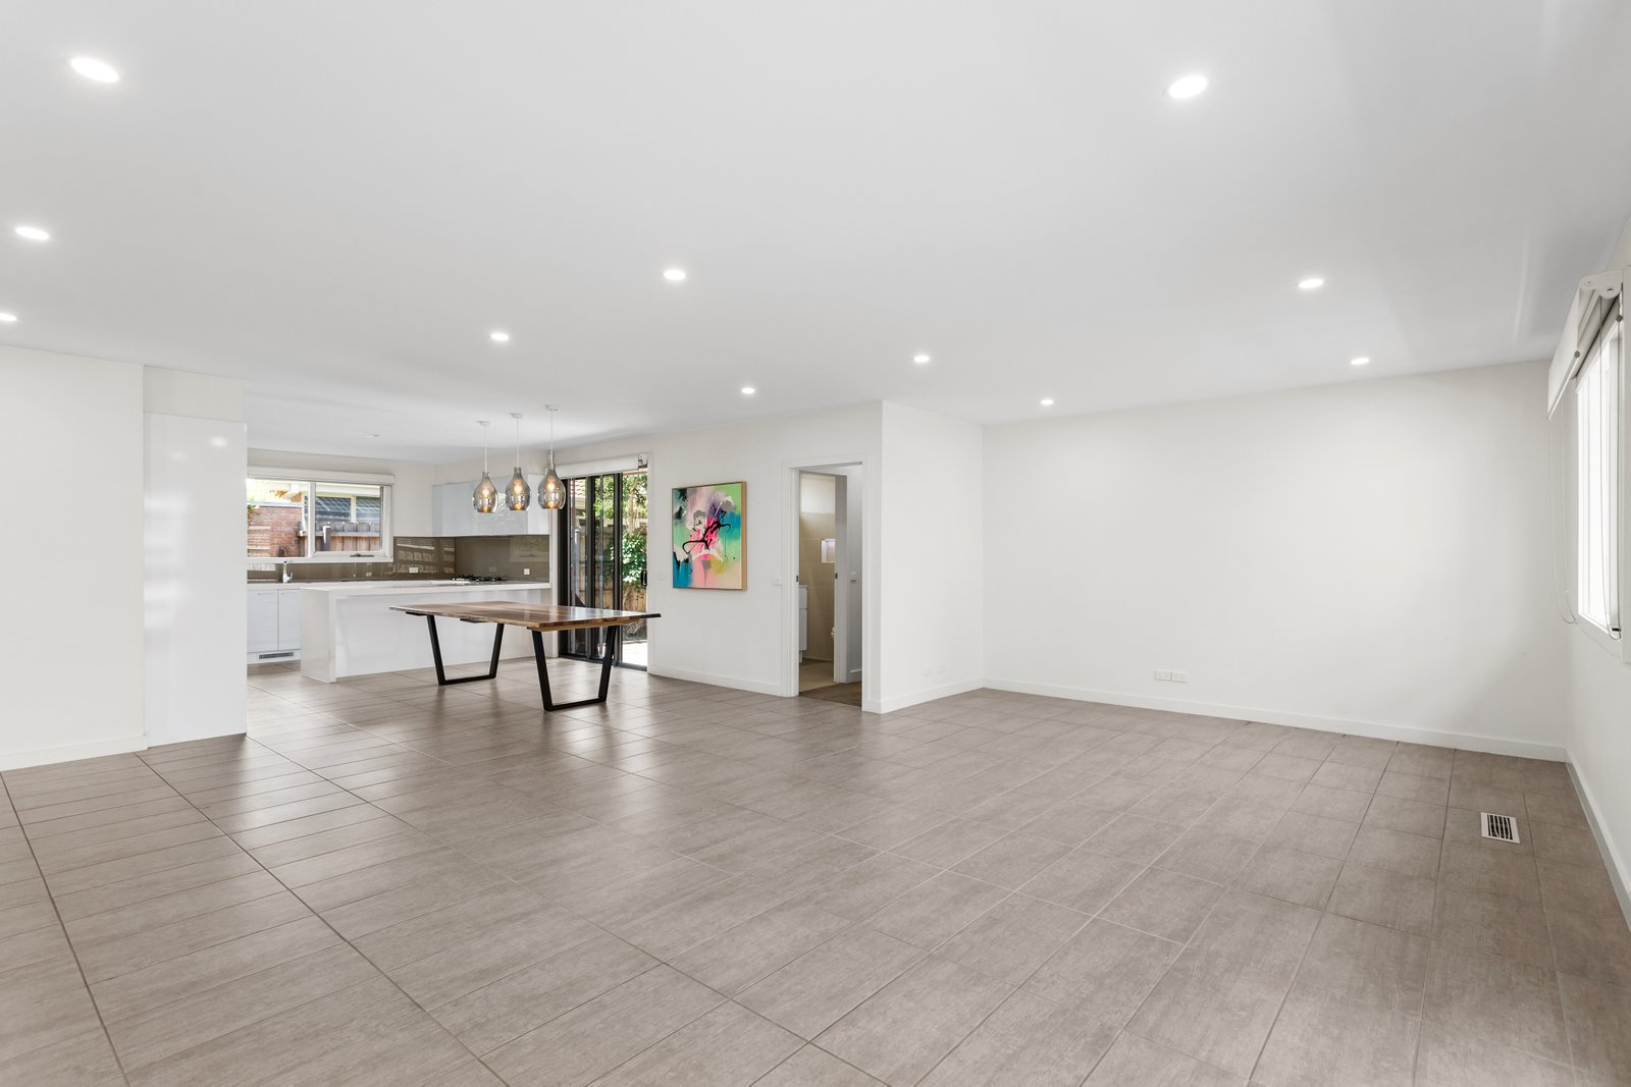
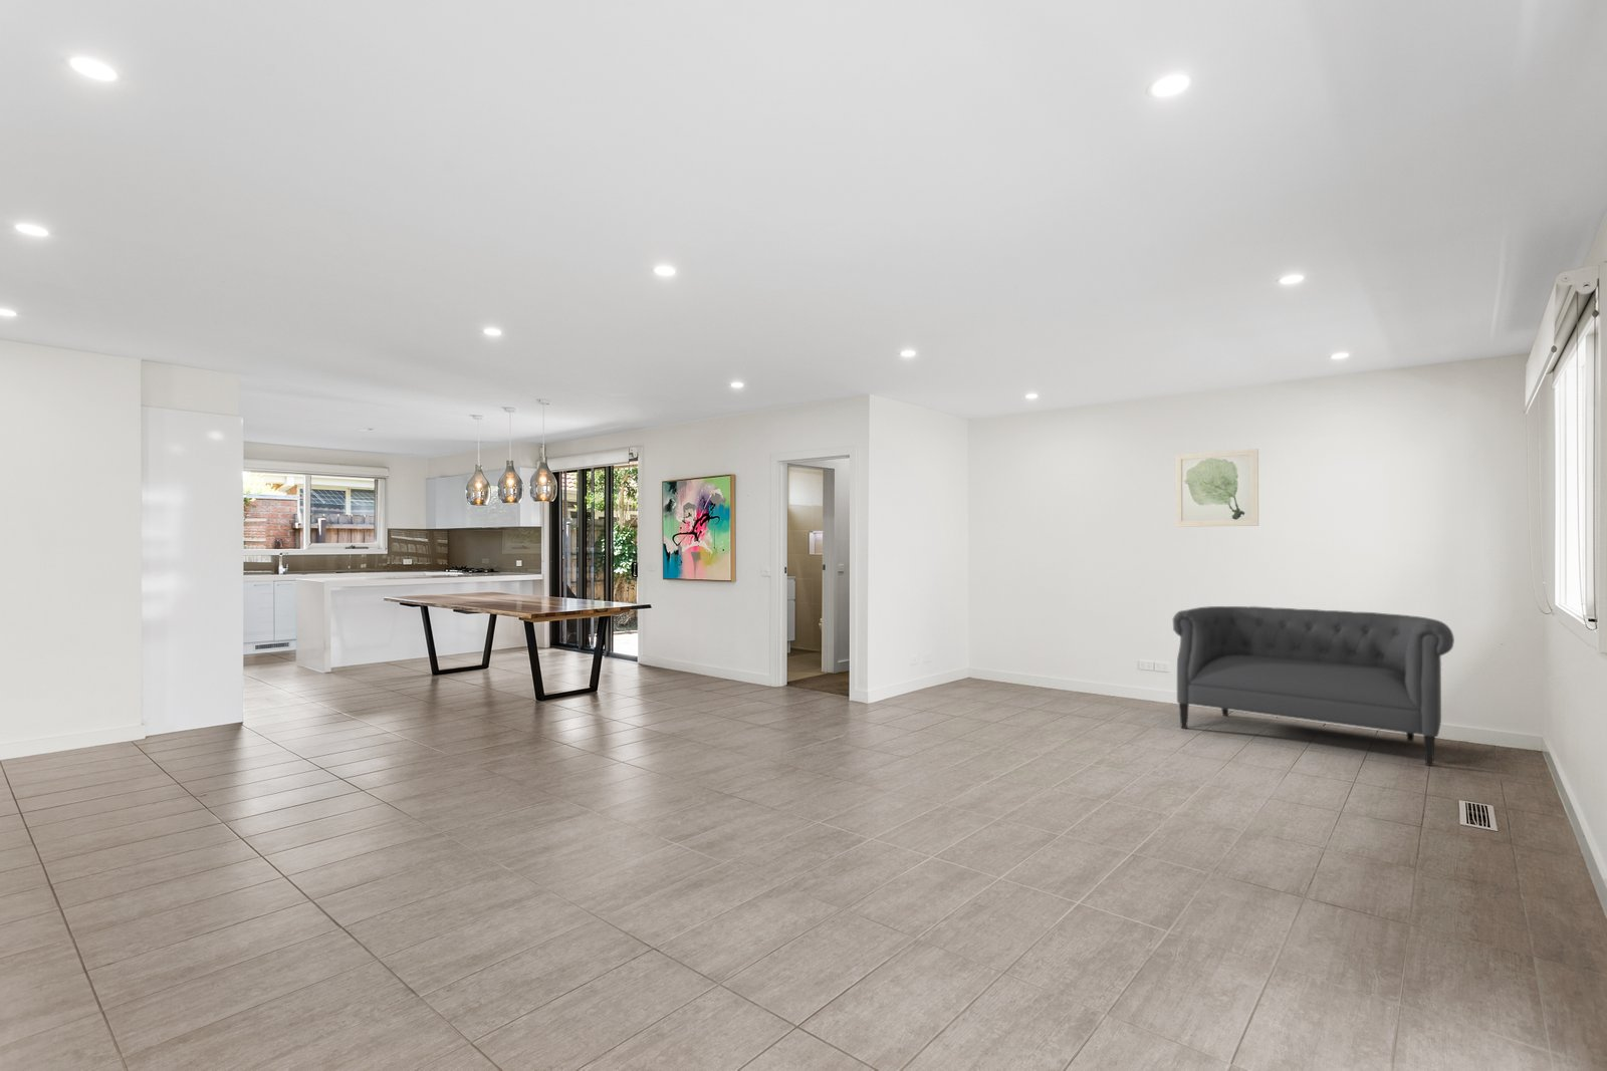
+ wall art (1215, 489)
+ sofa (1304, 673)
